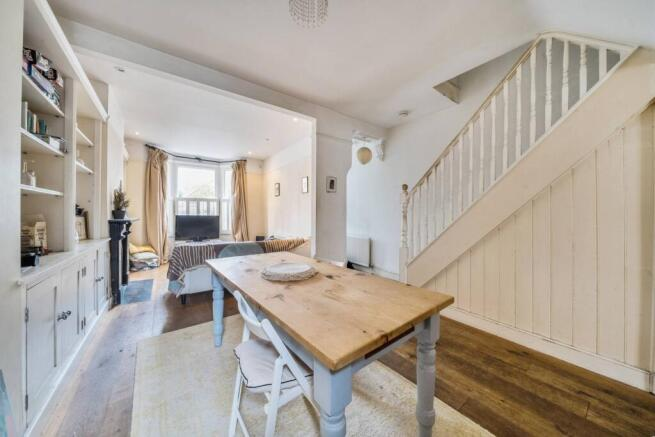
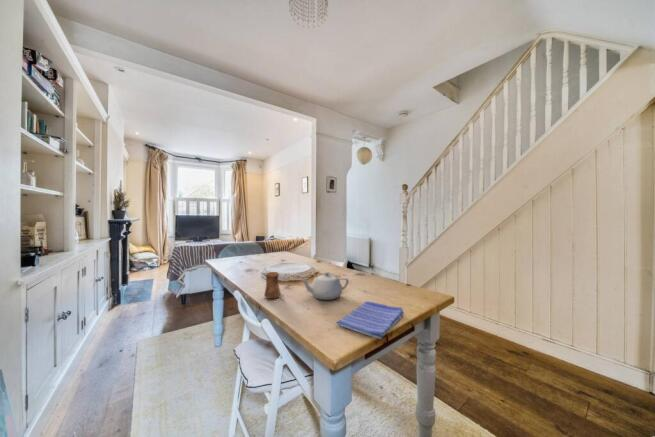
+ dish towel (372, 316)
+ teapot (325, 284)
+ cup (272, 285)
